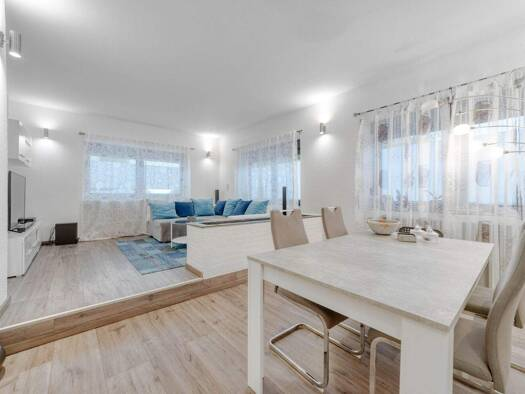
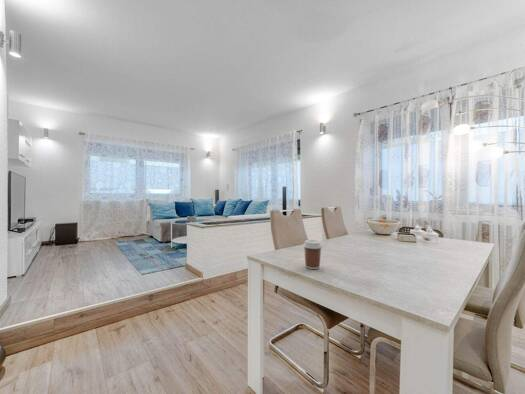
+ coffee cup (312, 254)
